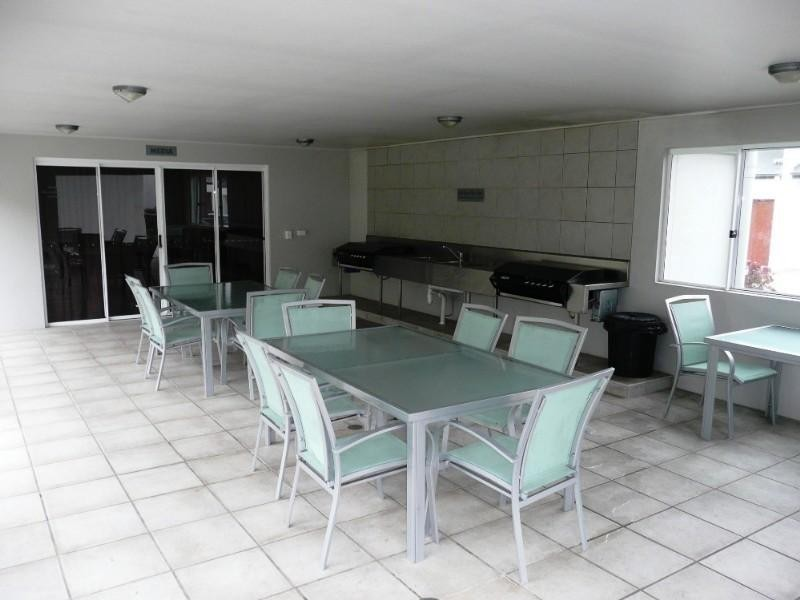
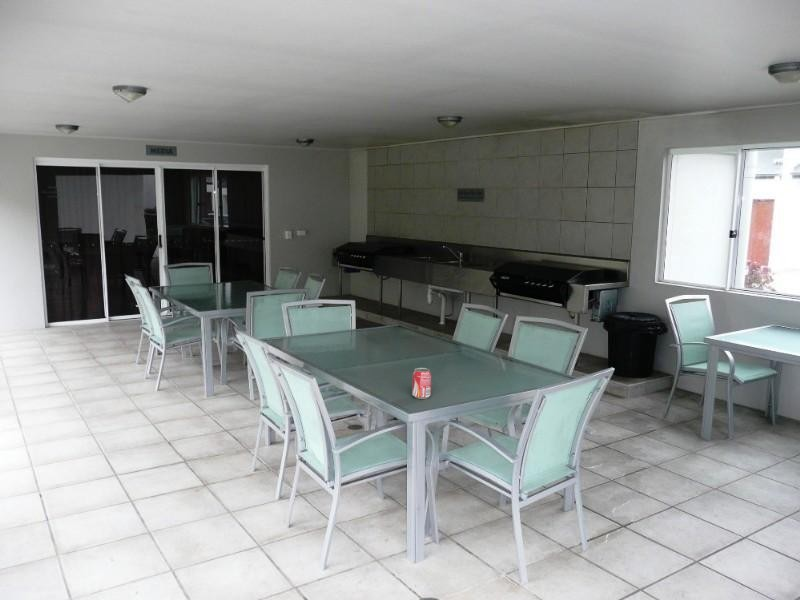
+ beverage can (421, 383)
